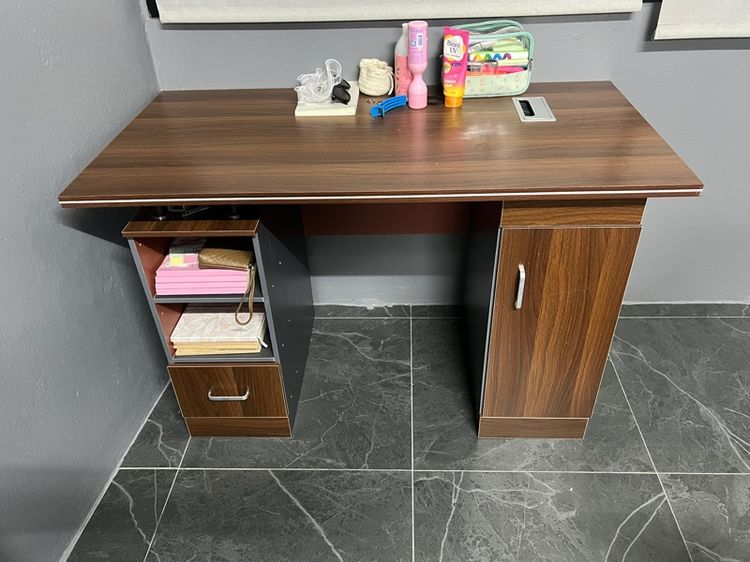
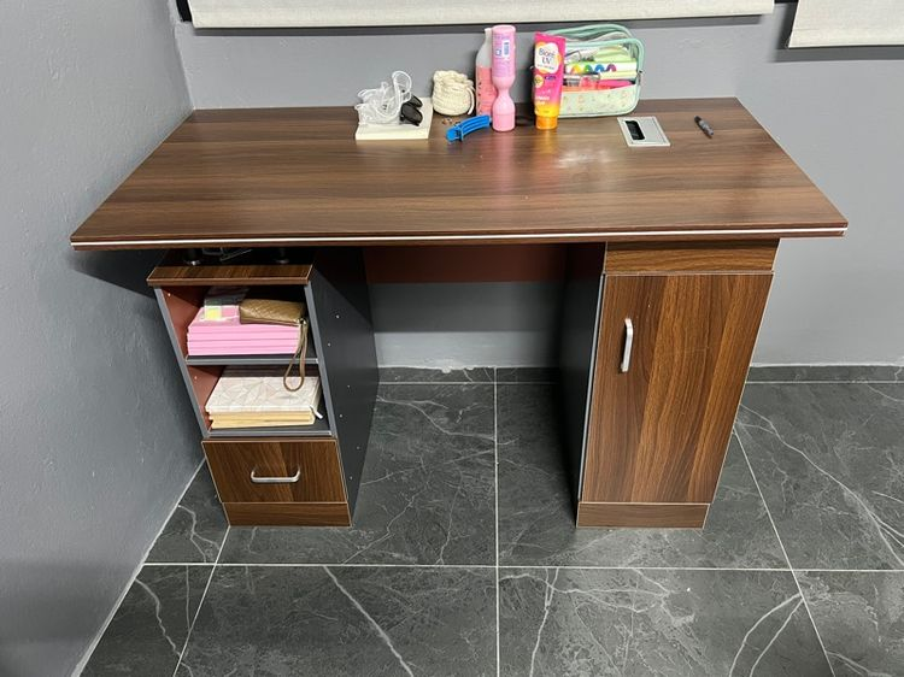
+ pen (703, 124)
